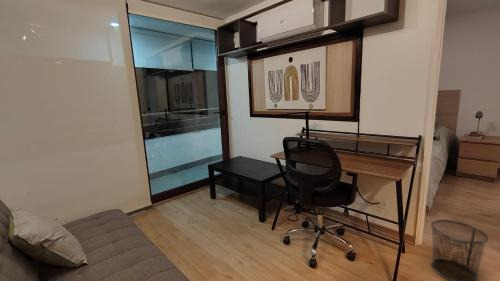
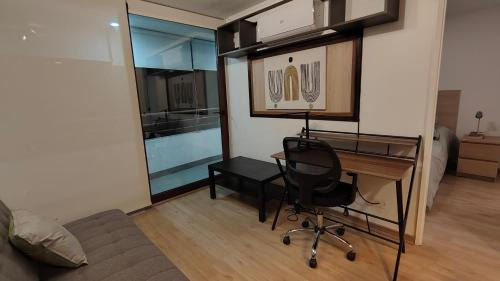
- waste bin (455, 251)
